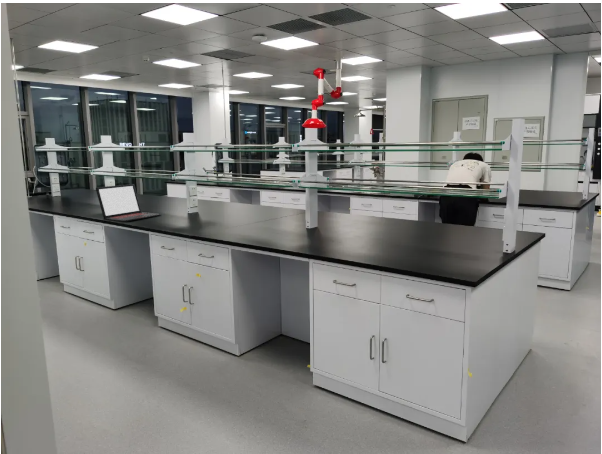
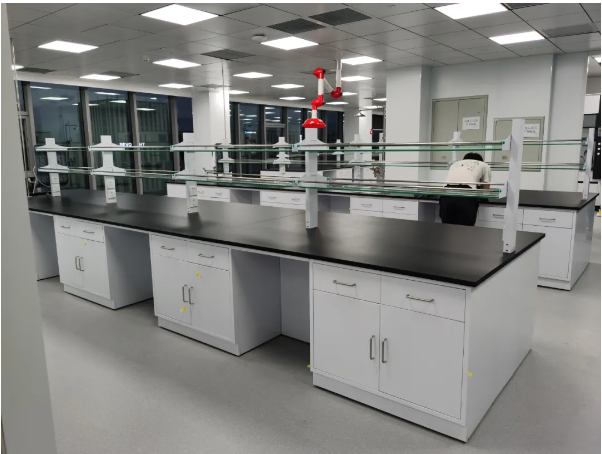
- laptop (129, 202)
